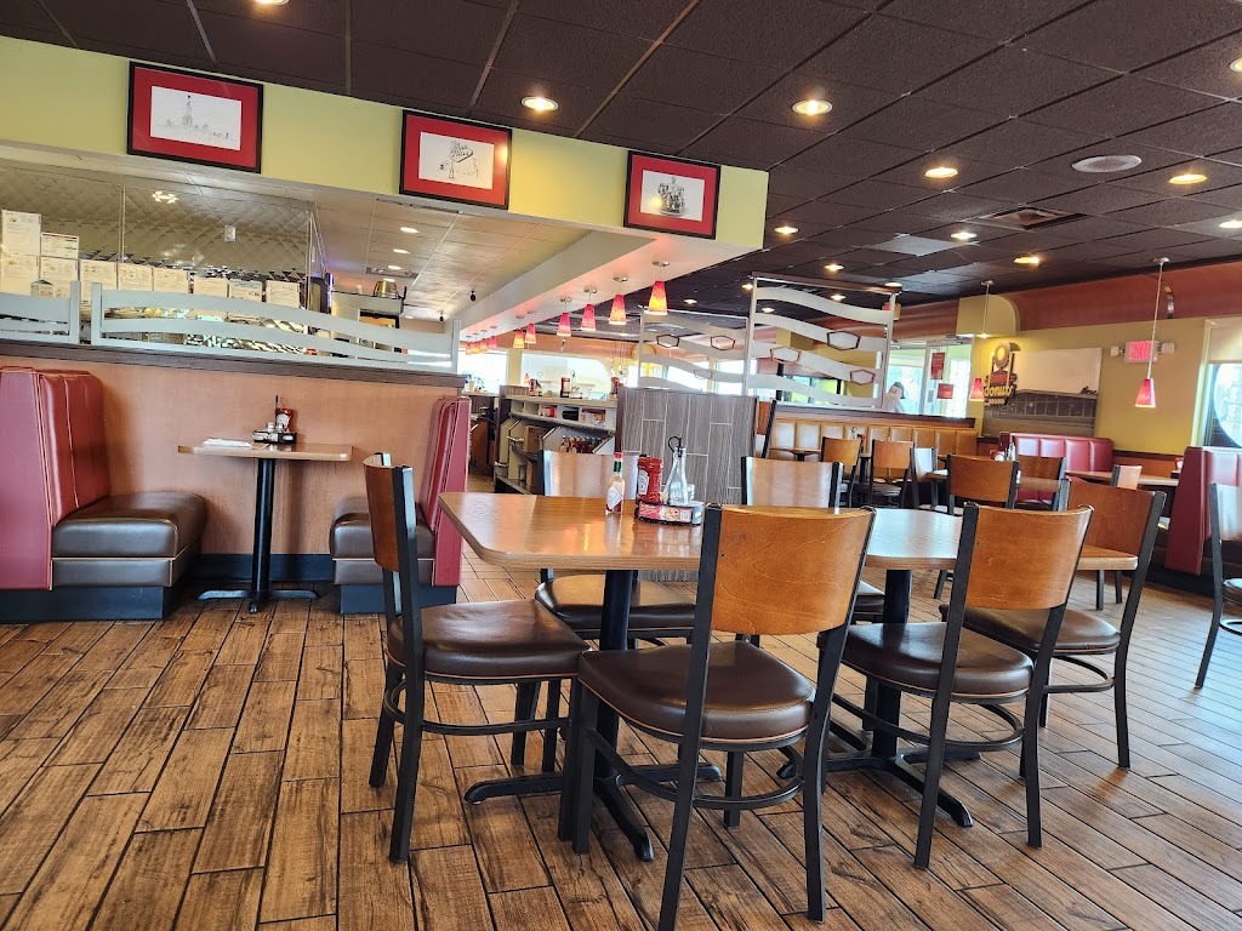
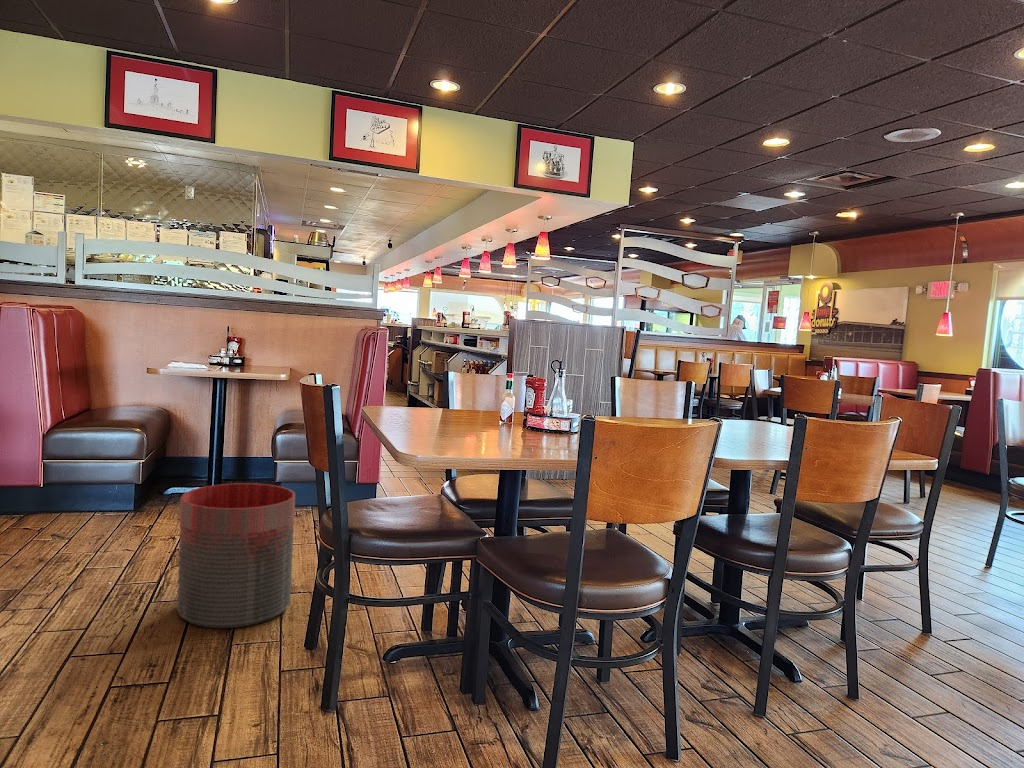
+ trash can (237, 551)
